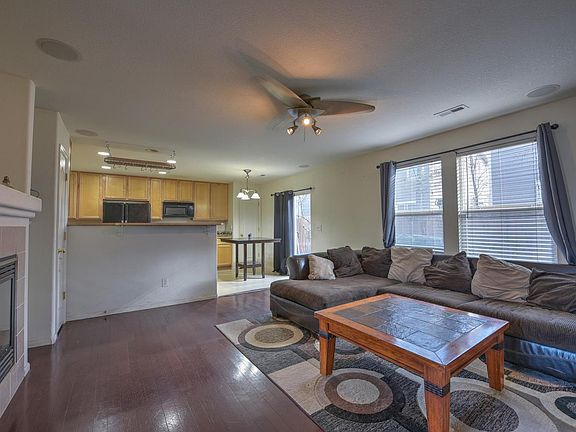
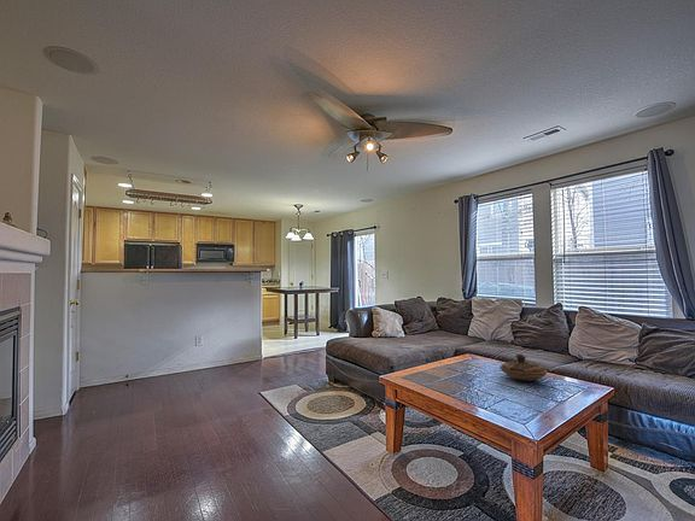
+ decorative bowl (522, 367)
